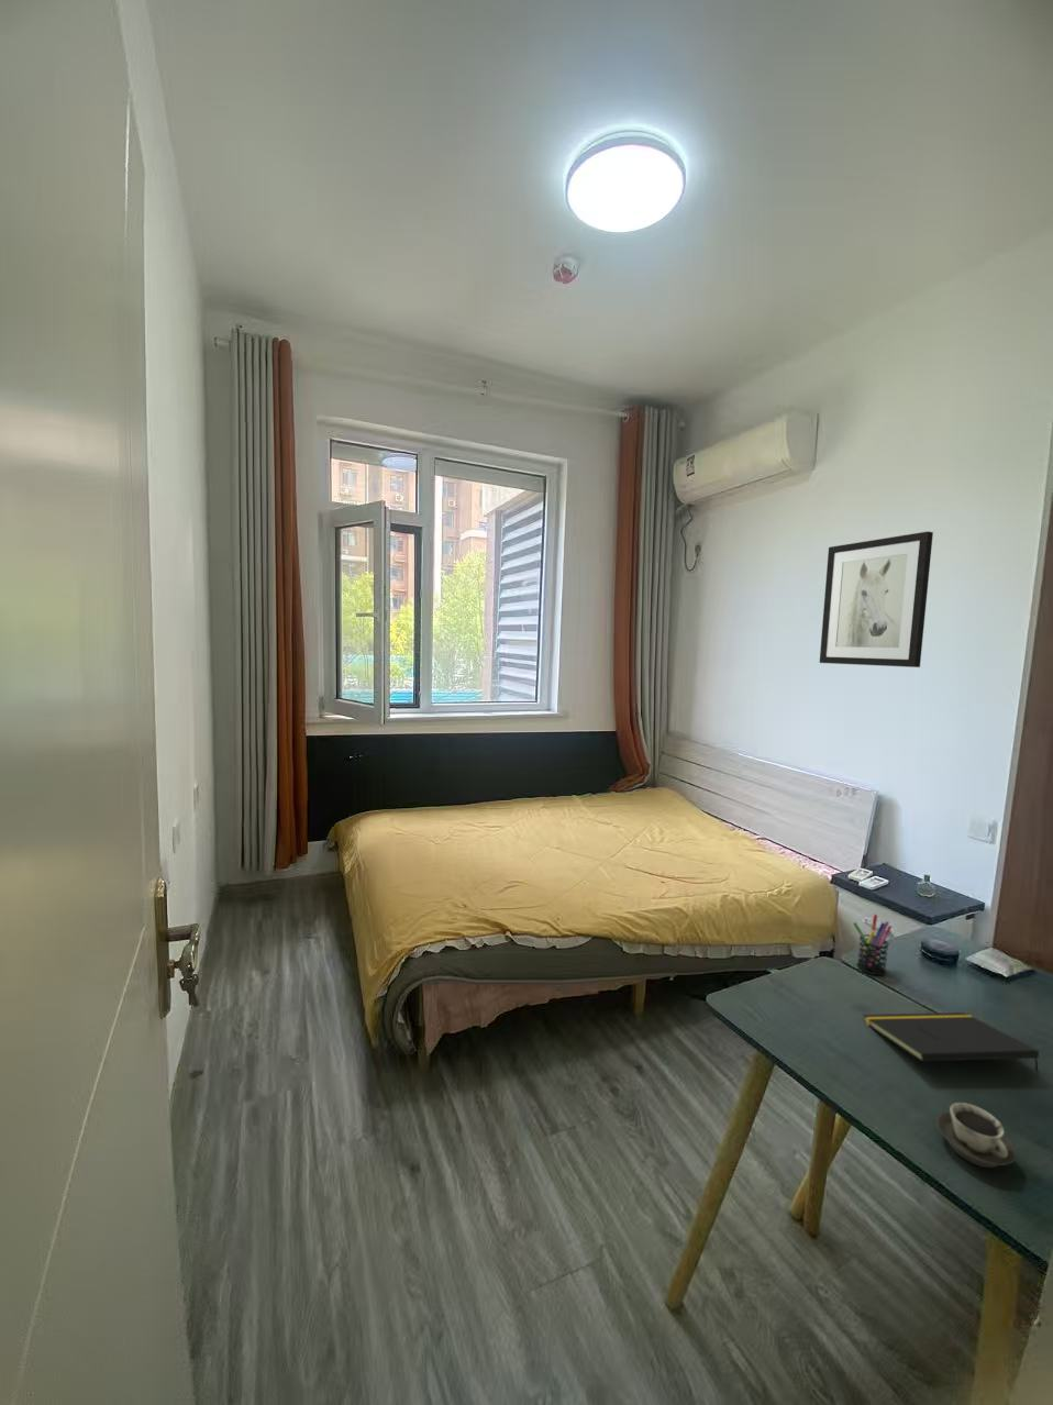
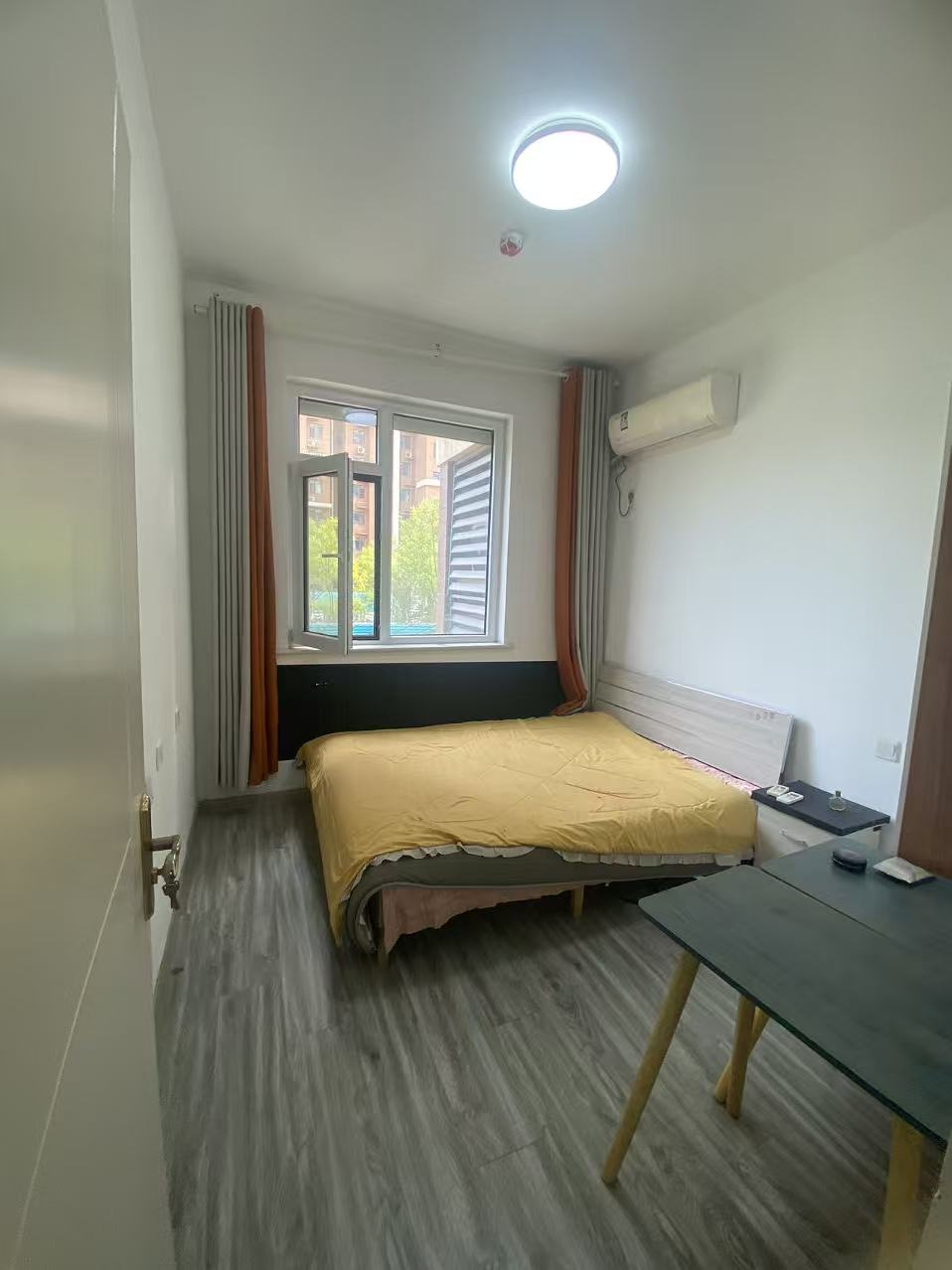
- cup (974, 1135)
- pen holder (869, 943)
- wall art (870, 603)
- notepad (945, 1034)
